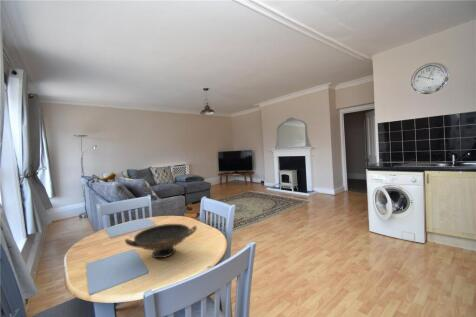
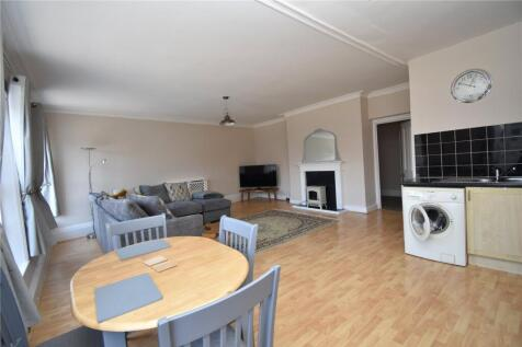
- decorative bowl (163, 242)
